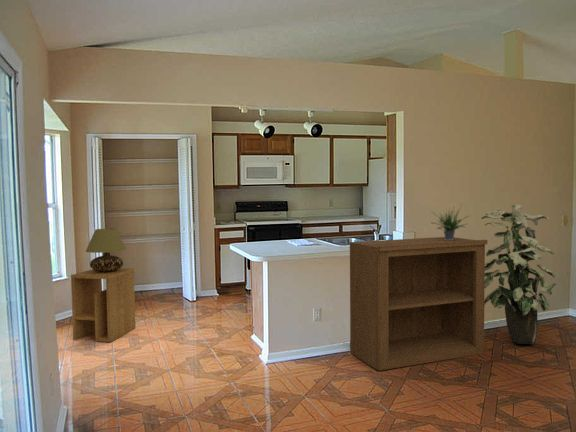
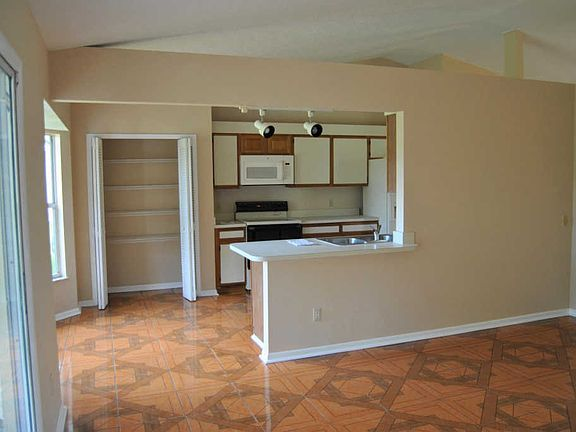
- indoor plant (516, 273)
- potted plant (449, 220)
- side table (104, 303)
- table lamp (106, 250)
- bookshelf (417, 297)
